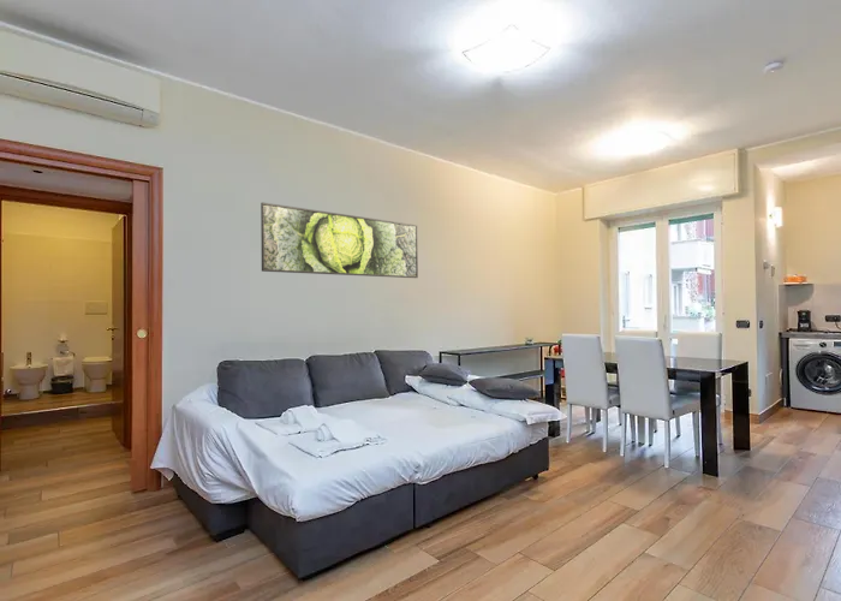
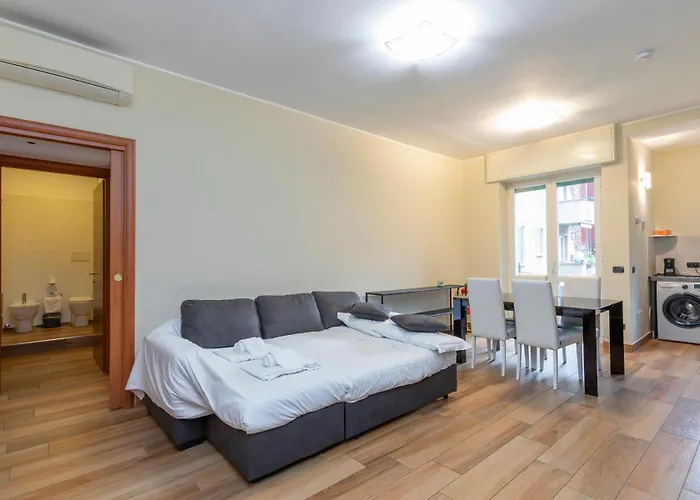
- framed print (348, 245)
